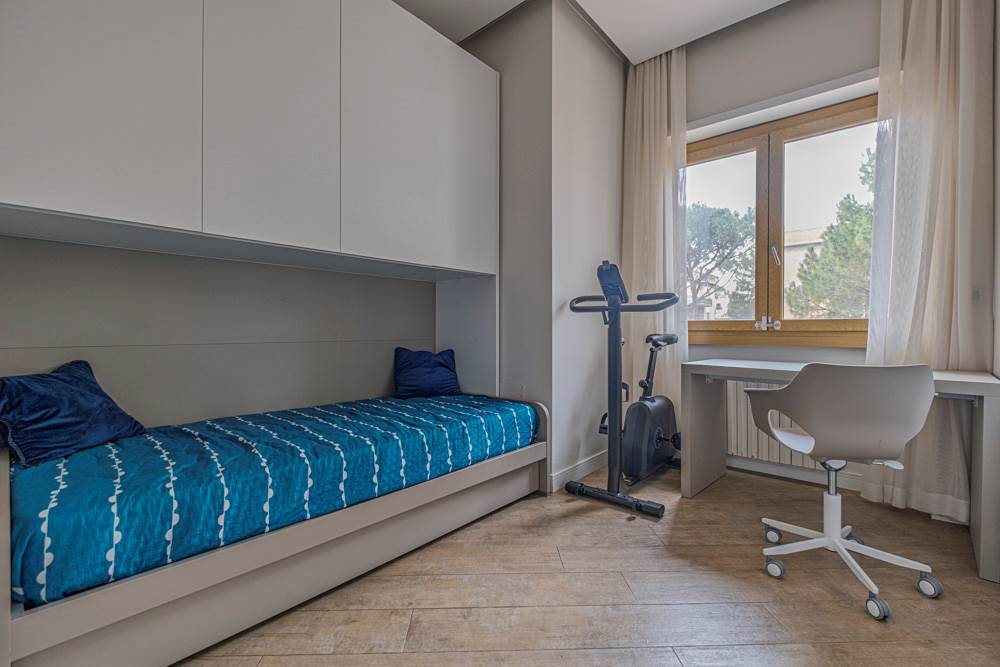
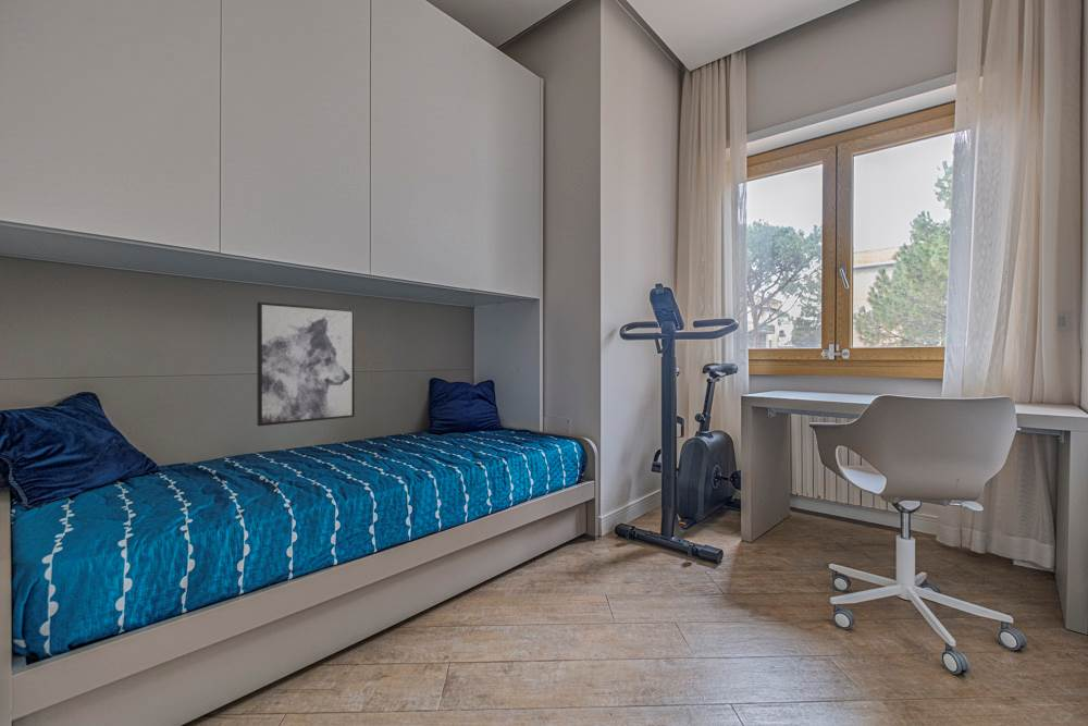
+ wall art (309, 364)
